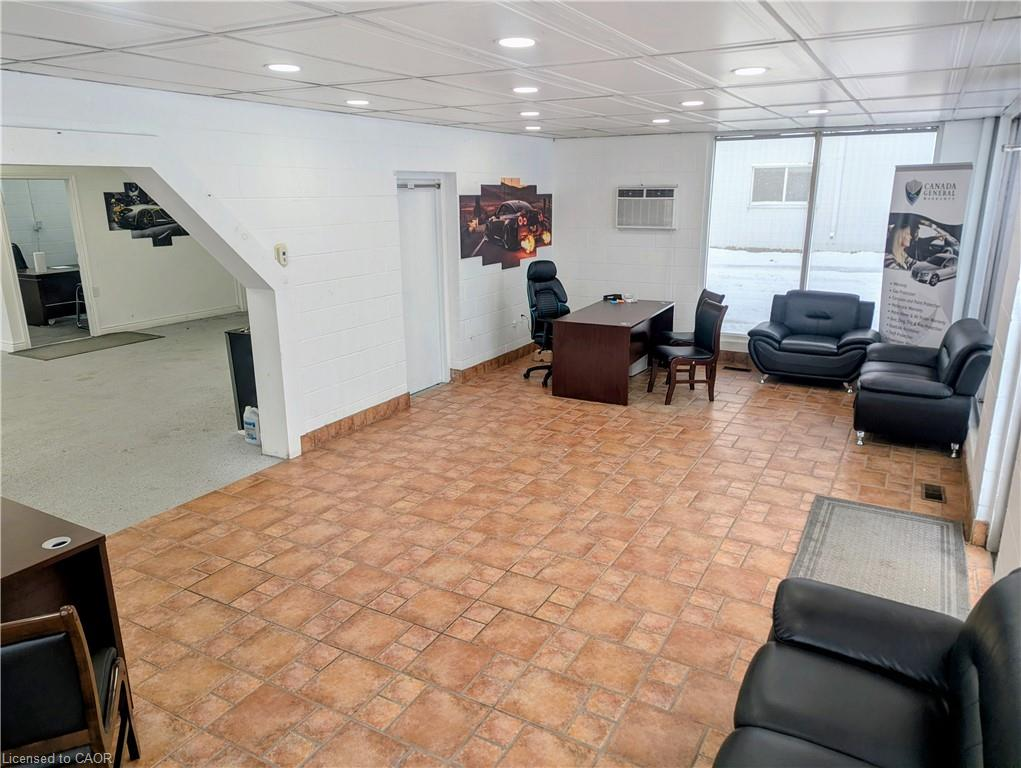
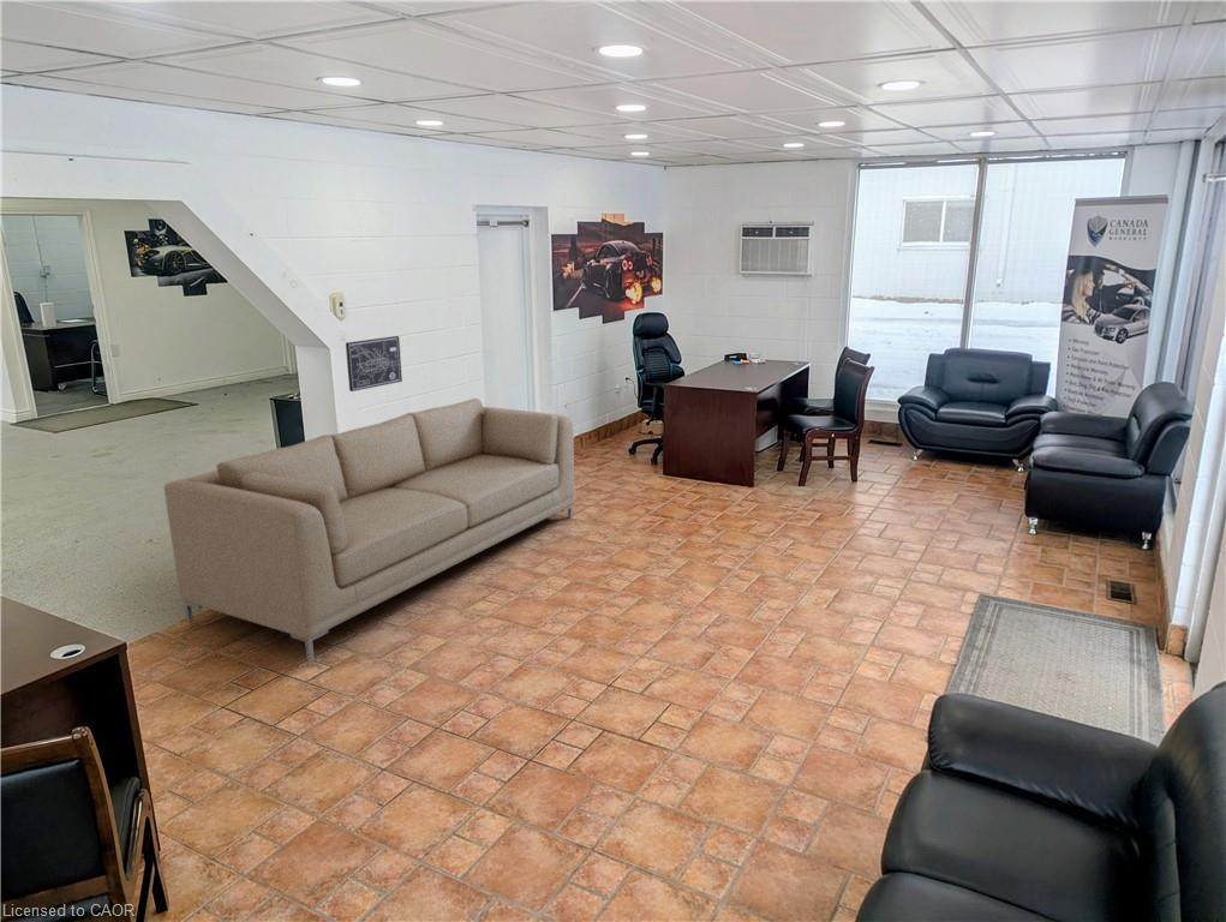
+ wall art (375, 363)
+ sofa (406, 496)
